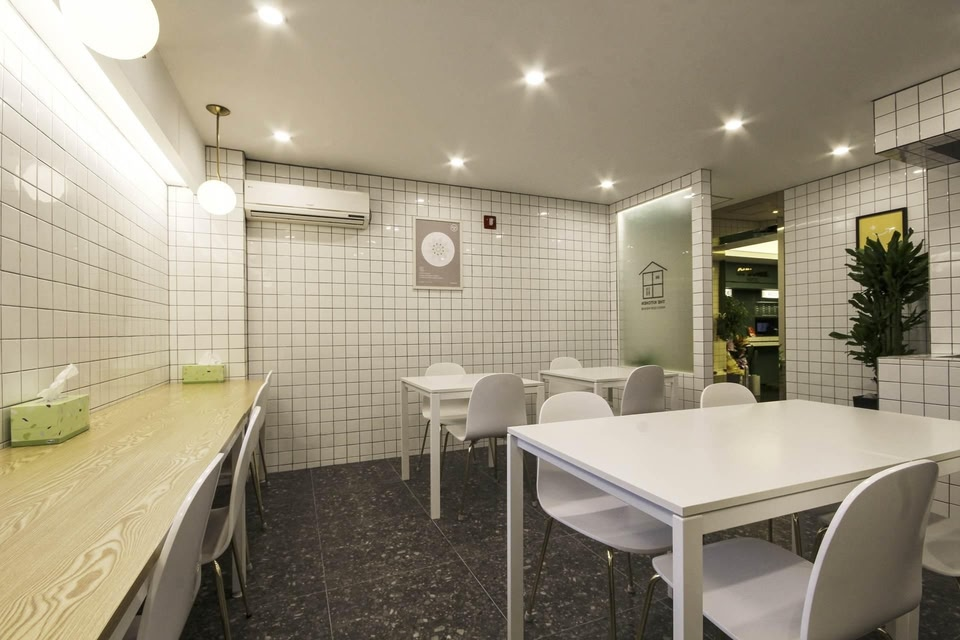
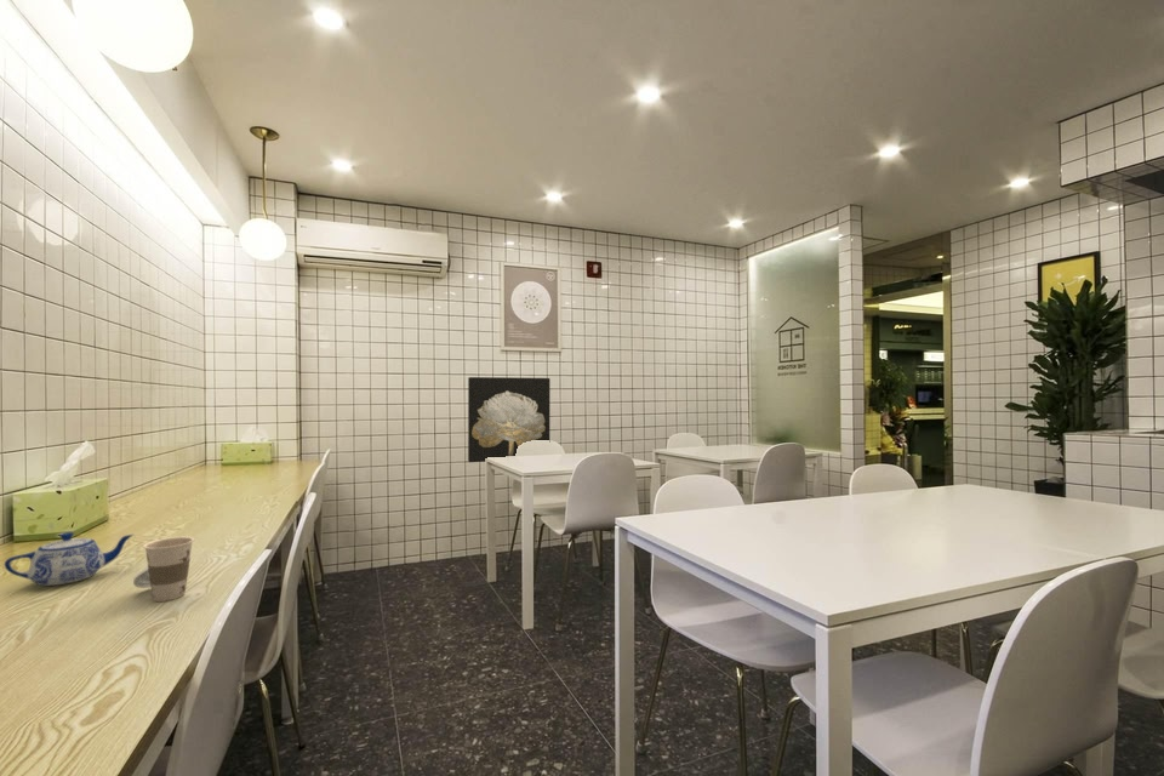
+ teapot (73, 554)
+ wall art (509, 418)
+ cup (164, 566)
